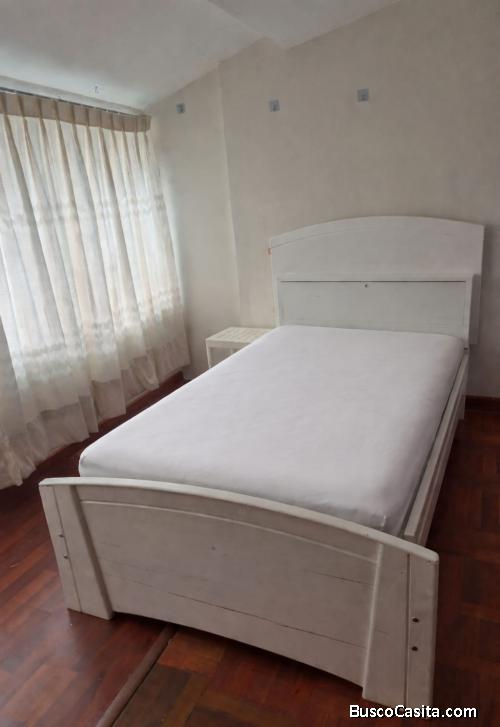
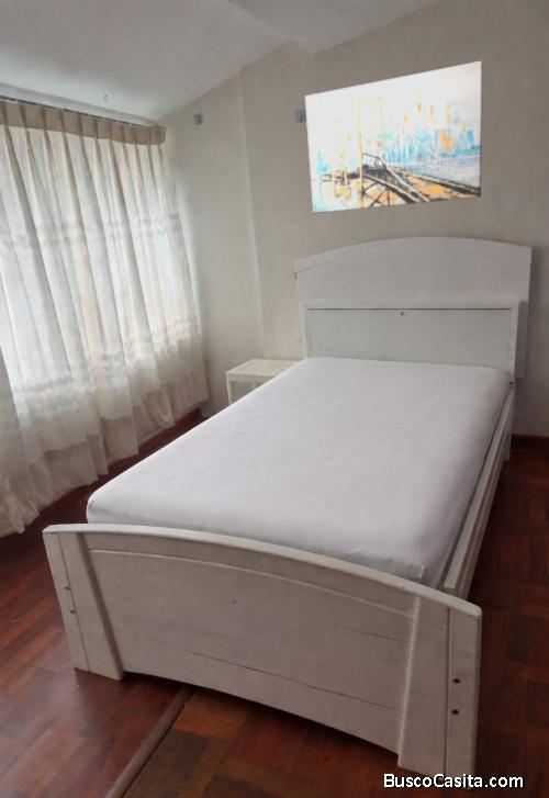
+ wall art (390, 144)
